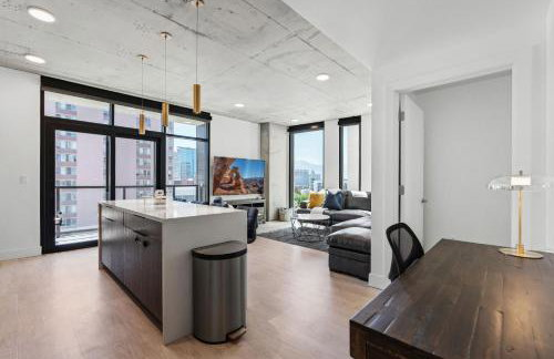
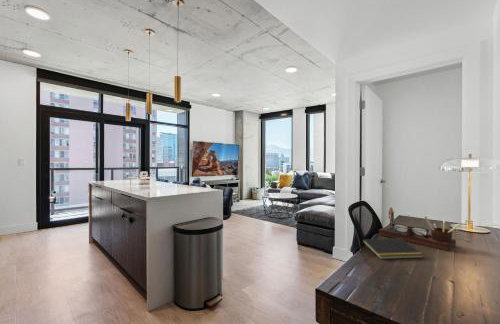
+ desk organizer (417, 227)
+ notepad (391, 247)
